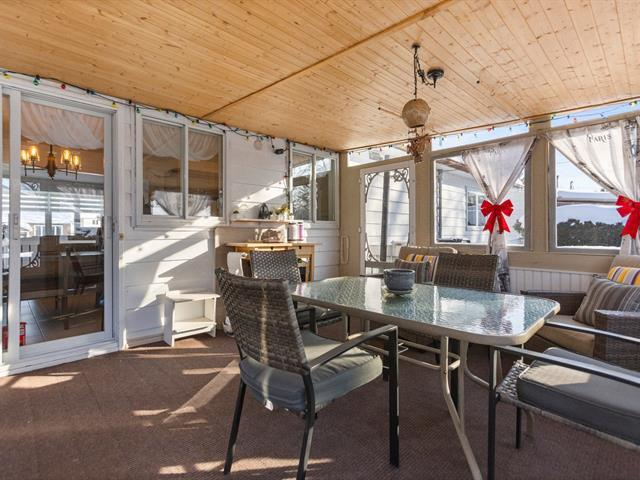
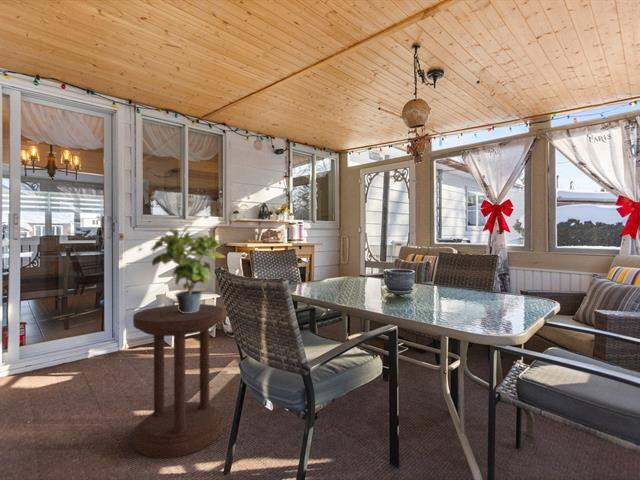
+ side table (180, 372)
+ potted plant (186, 268)
